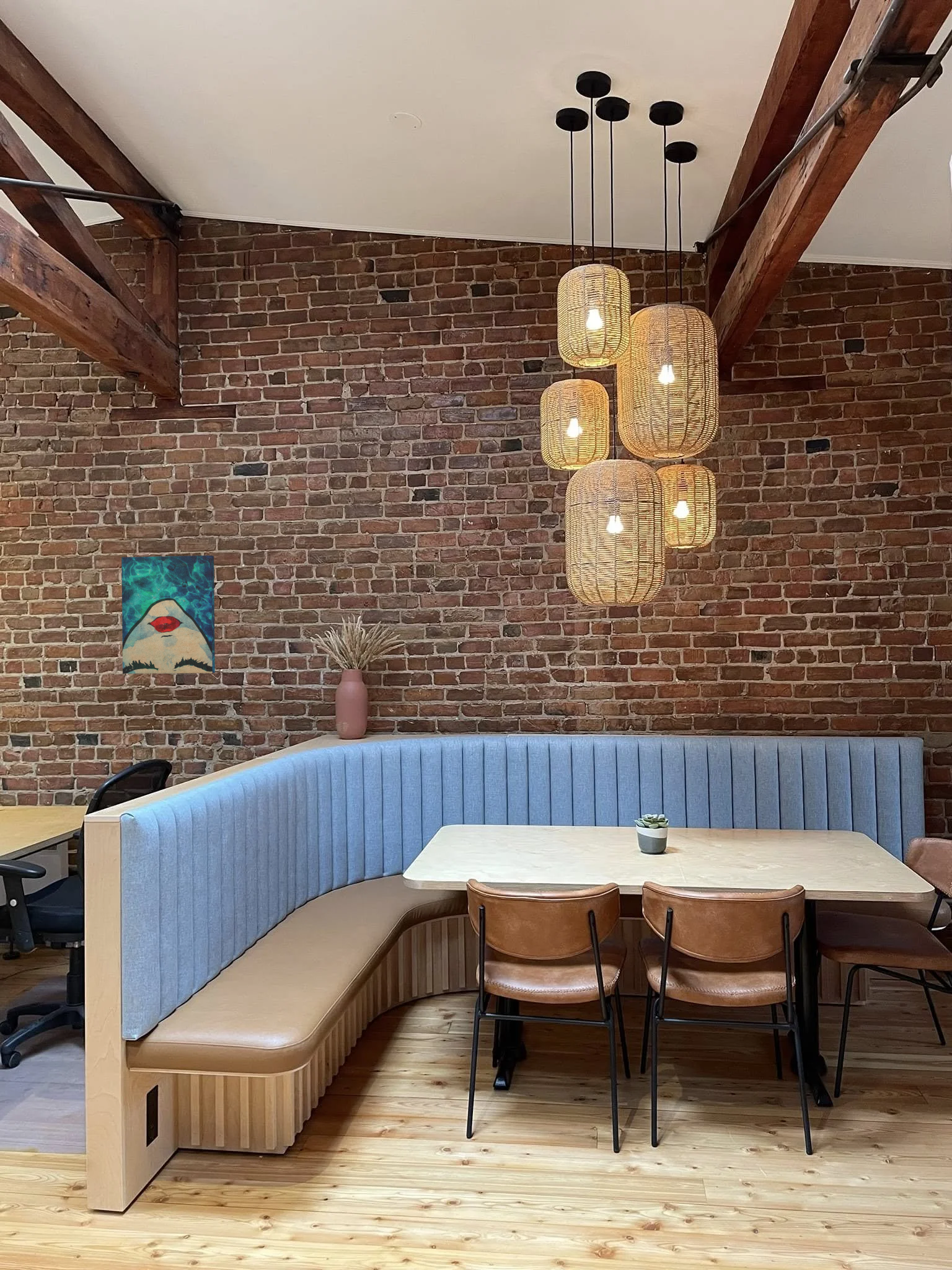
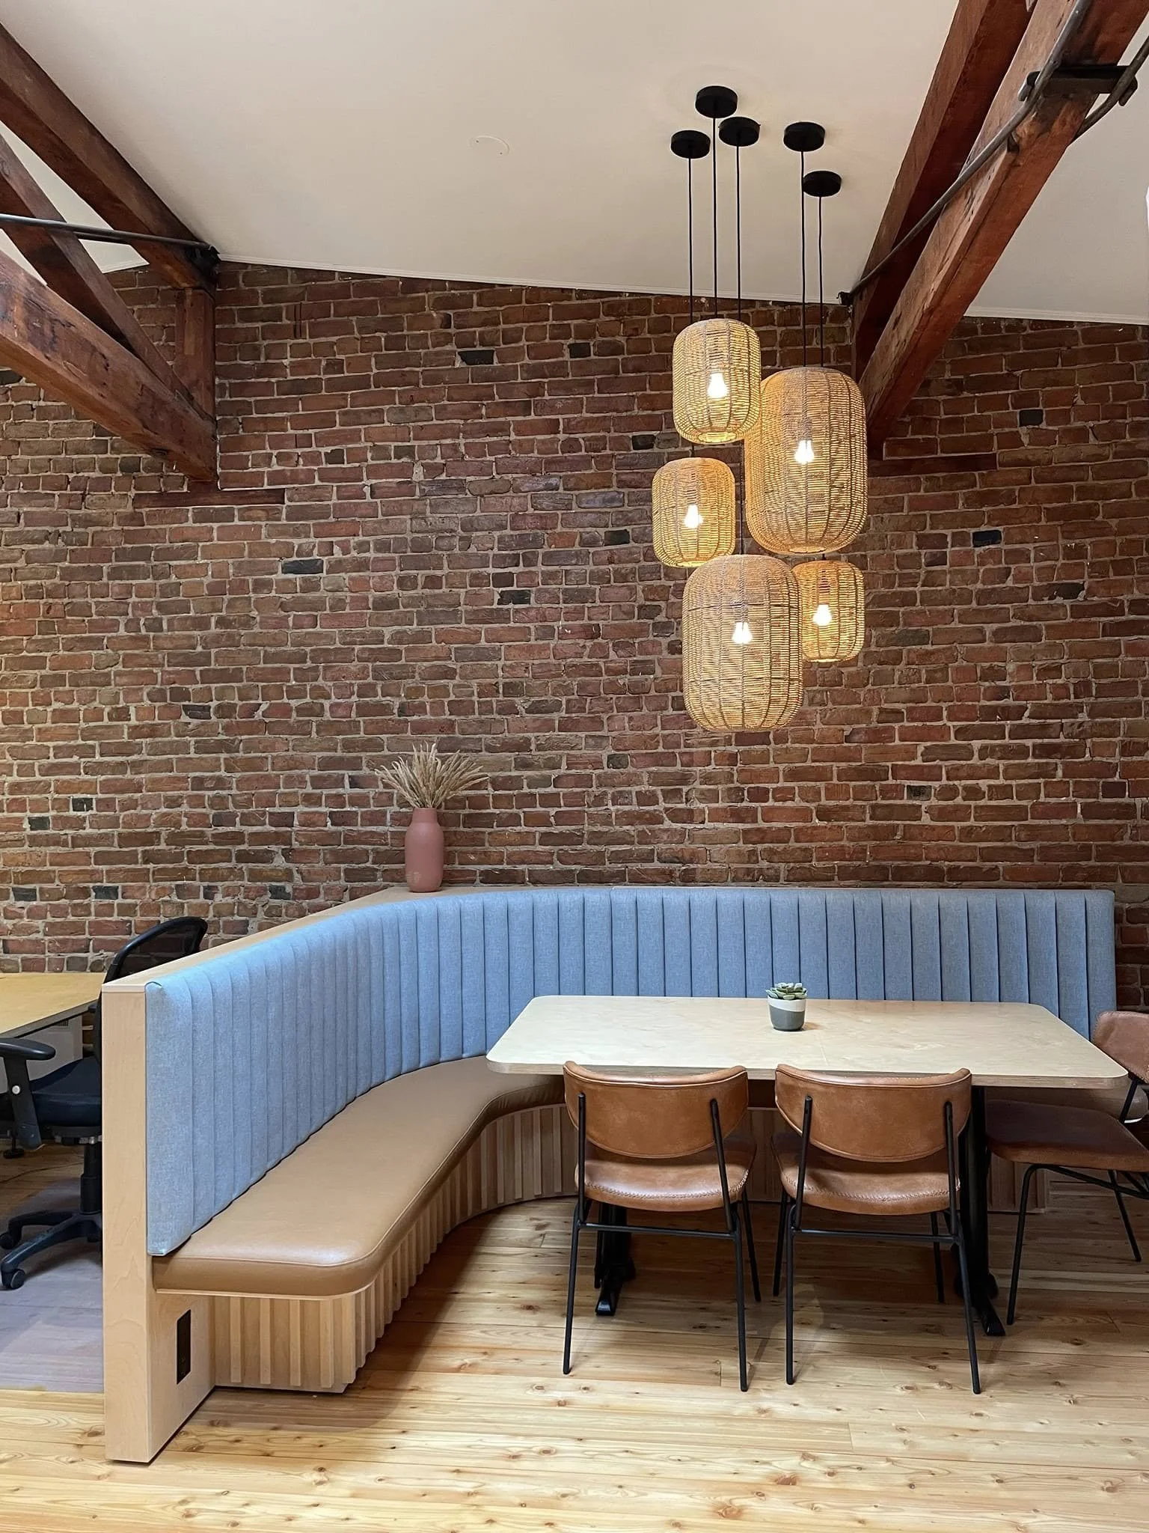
- wall art (168, 615)
